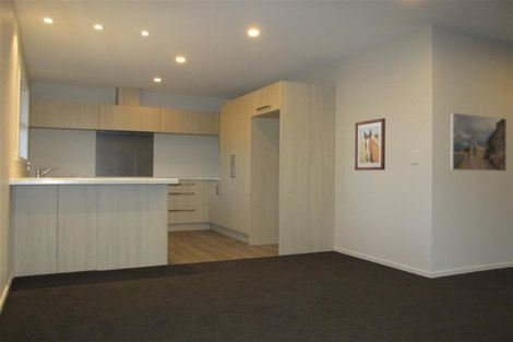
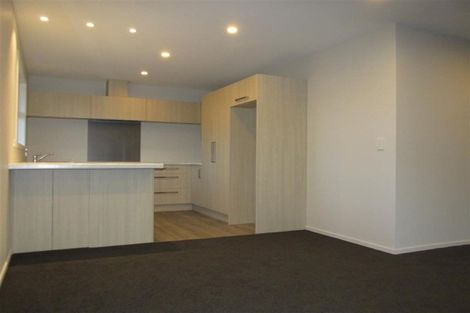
- wall art (369, 145)
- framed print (479, 143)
